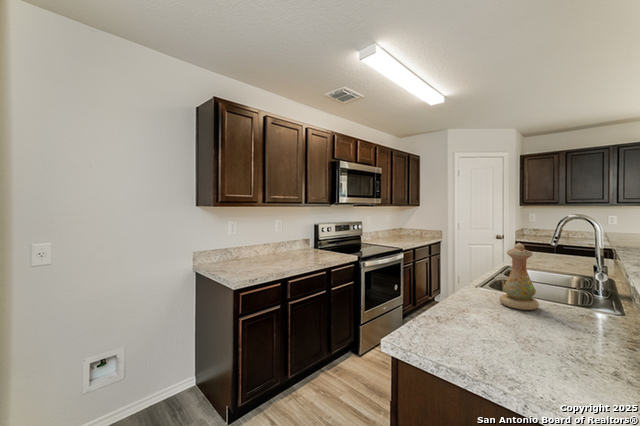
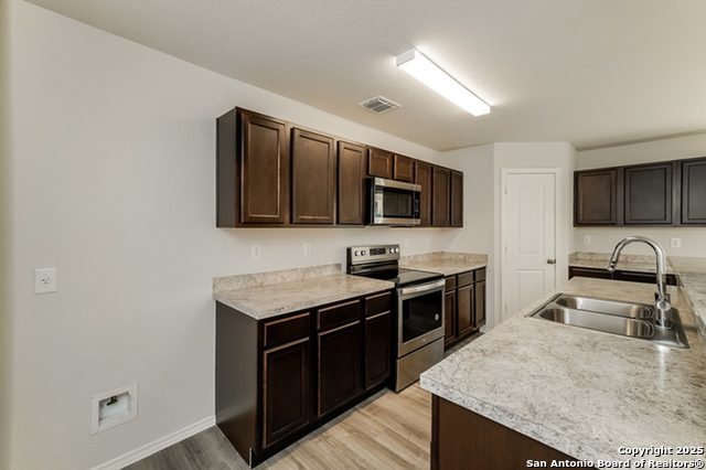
- vase (518, 273)
